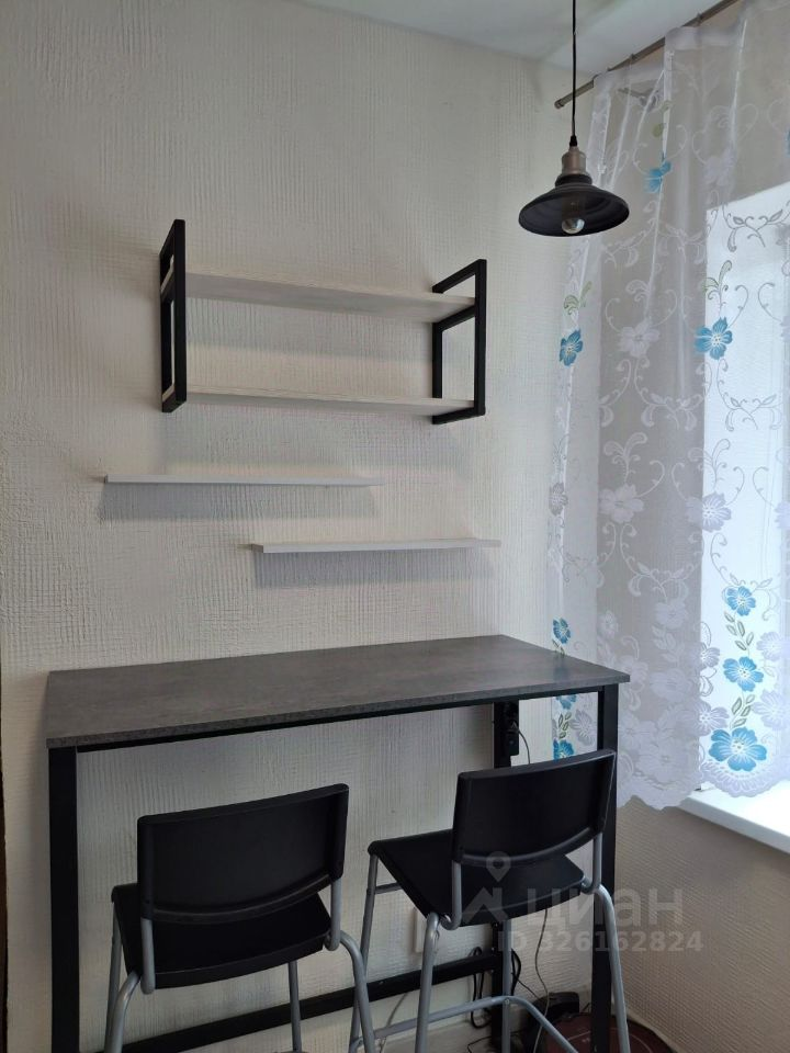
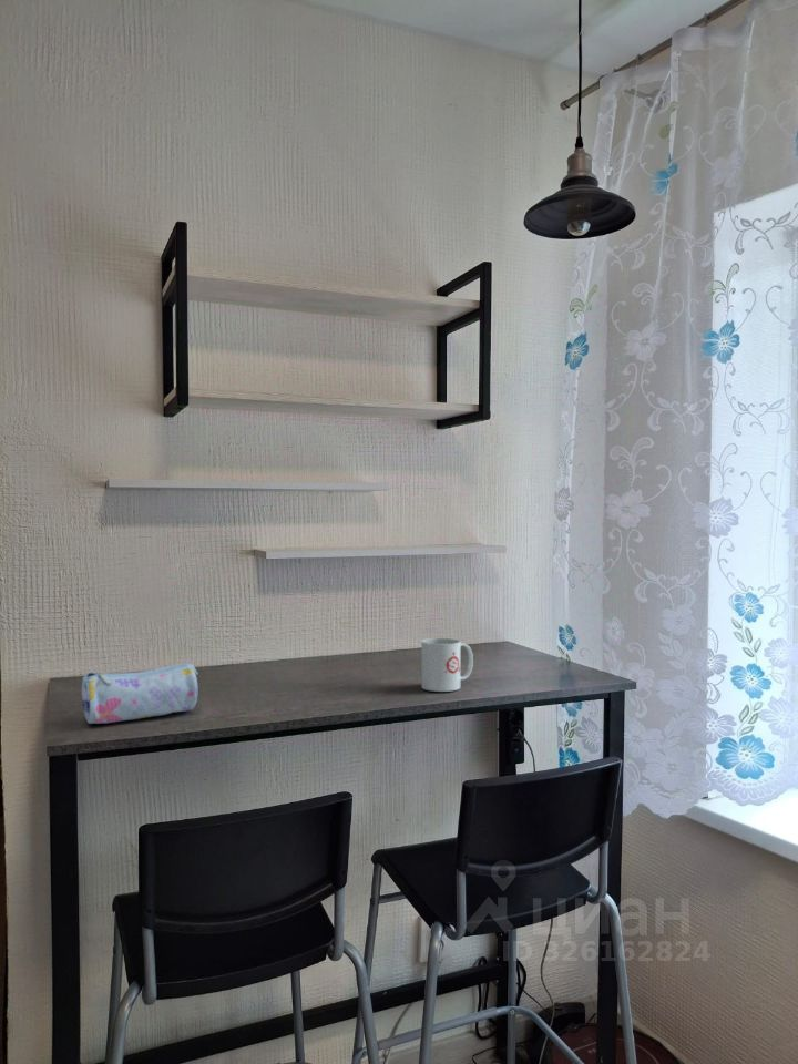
+ mug (448, 663)
+ pencil case (140, 692)
